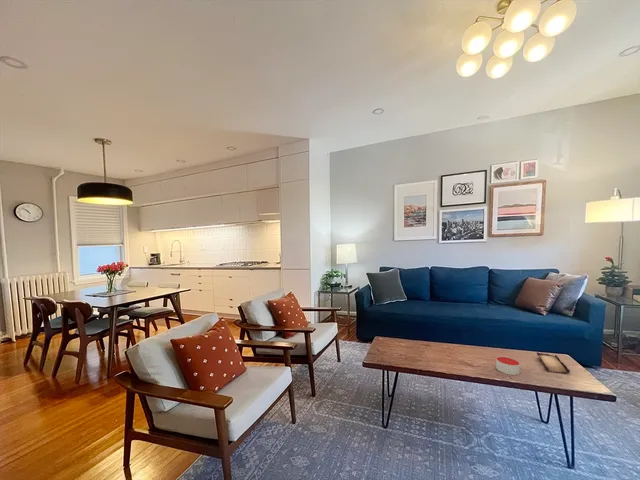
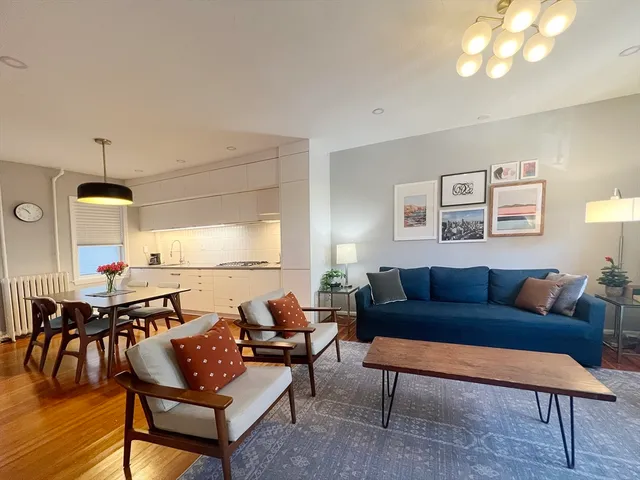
- candle (507, 364)
- book (551, 362)
